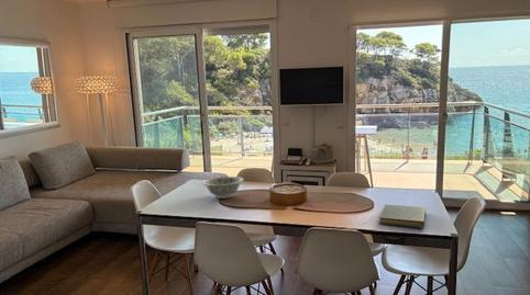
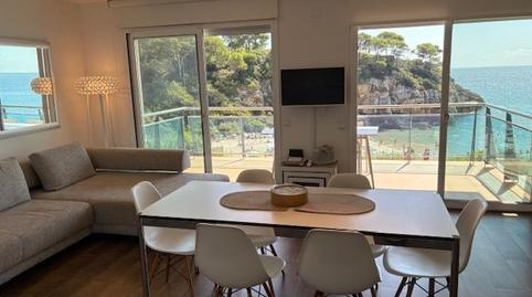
- decorative bowl (223, 188)
- book (402, 215)
